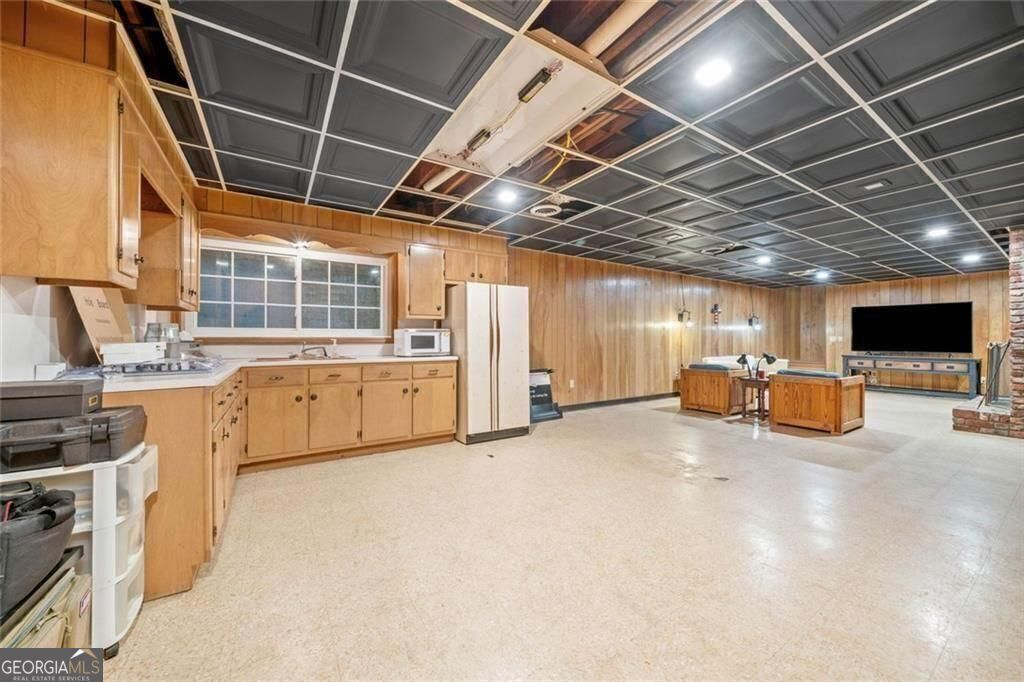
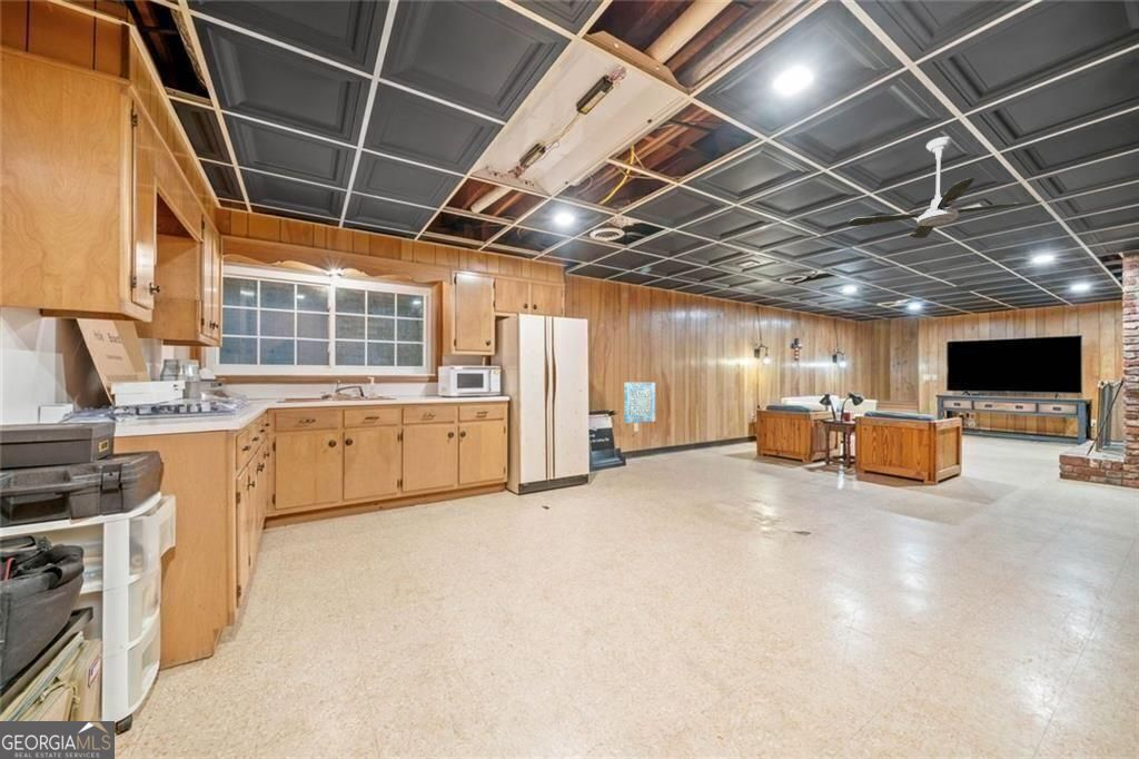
+ wall art (640, 402)
+ ceiling fan (937, 181)
